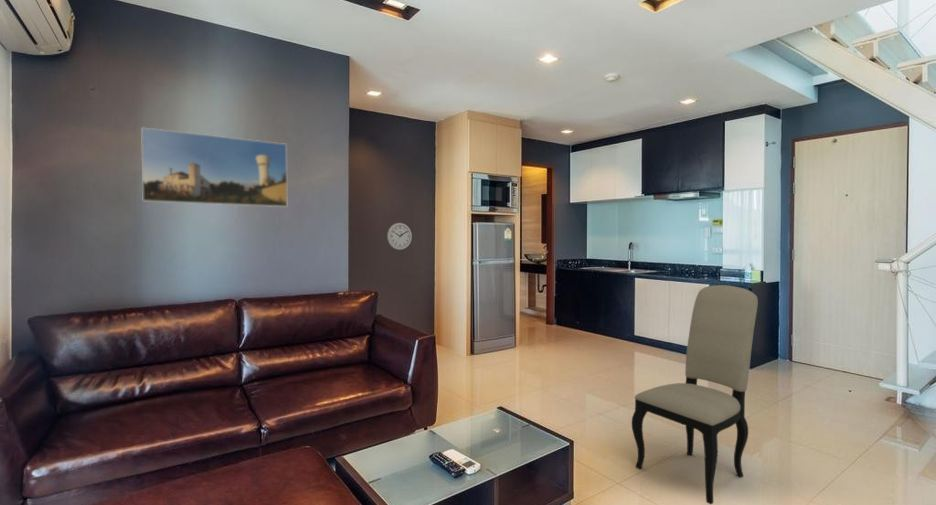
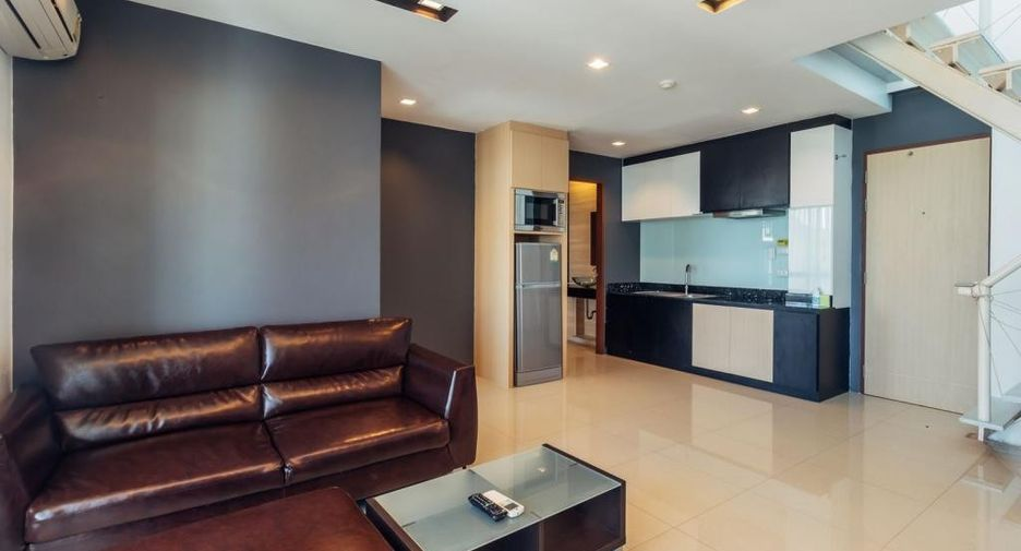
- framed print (220, 170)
- wall clock (399, 236)
- dining chair (696, 380)
